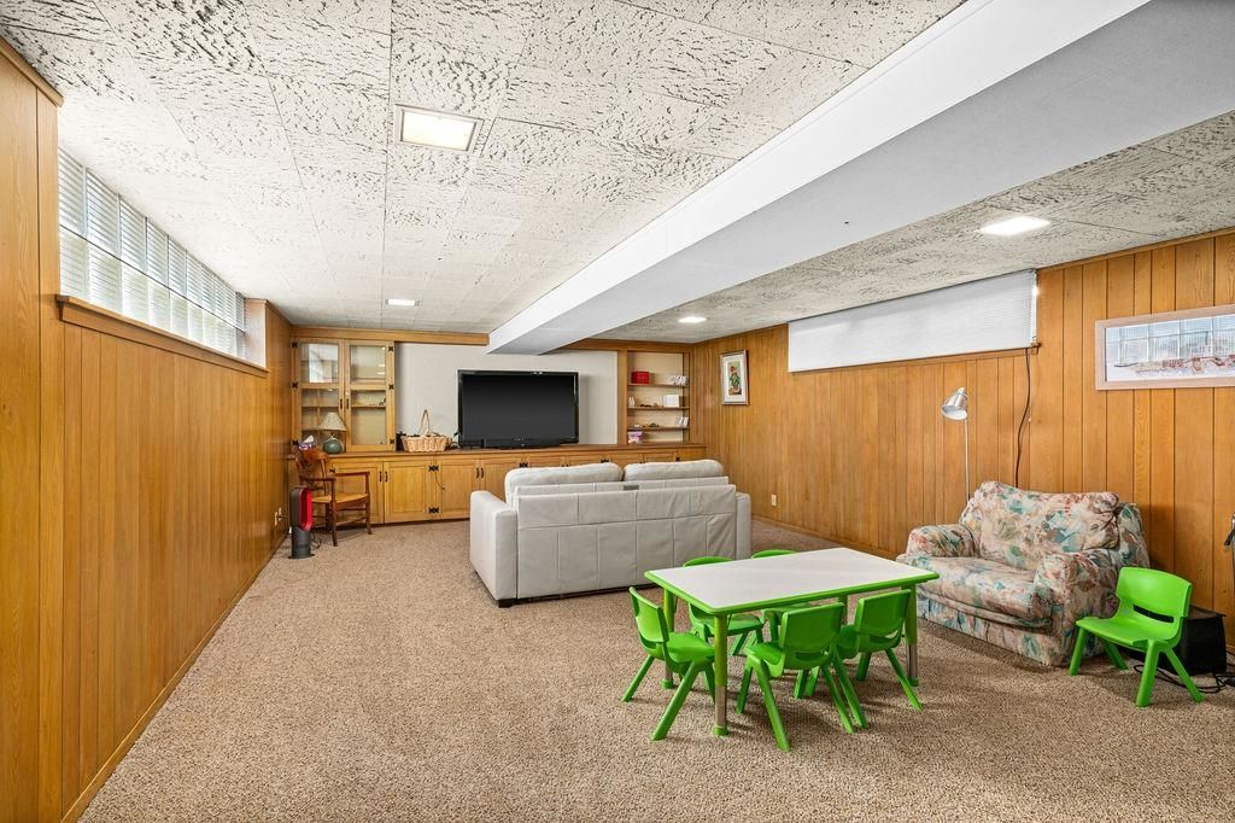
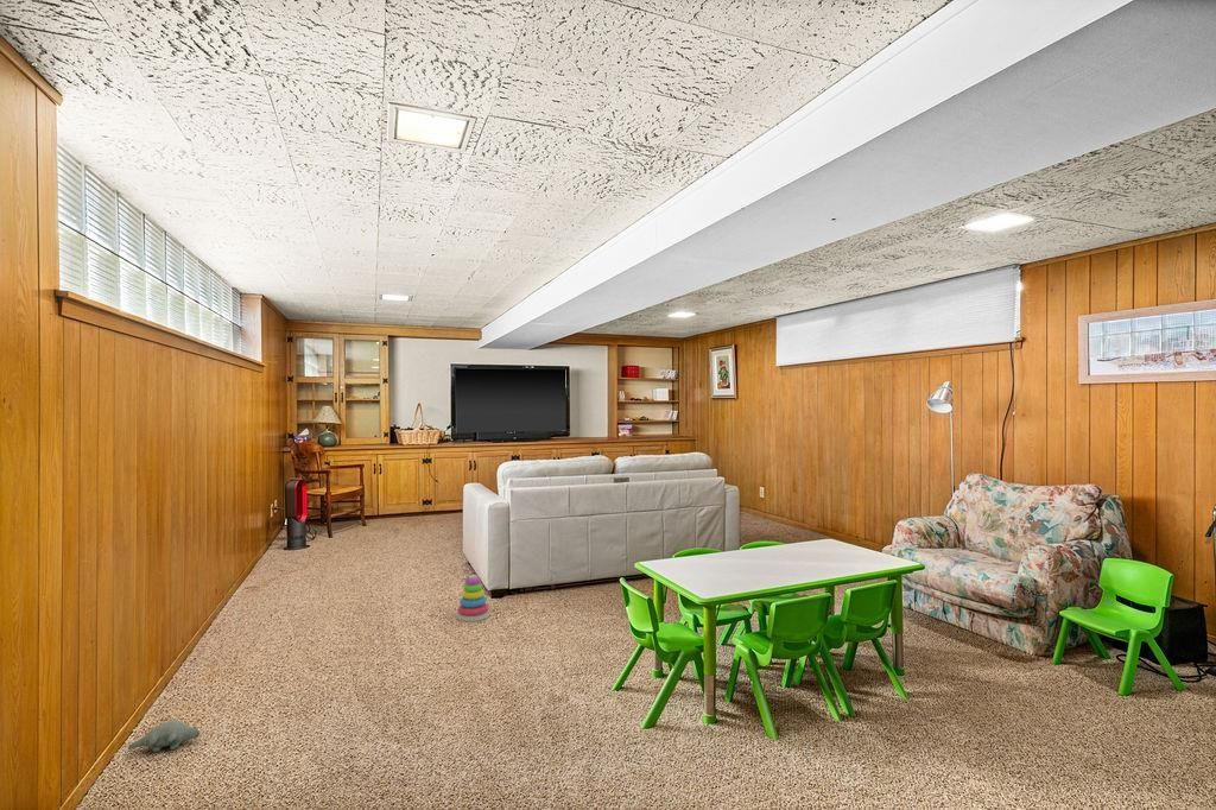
+ plush toy (166, 734)
+ stacking toy (473, 595)
